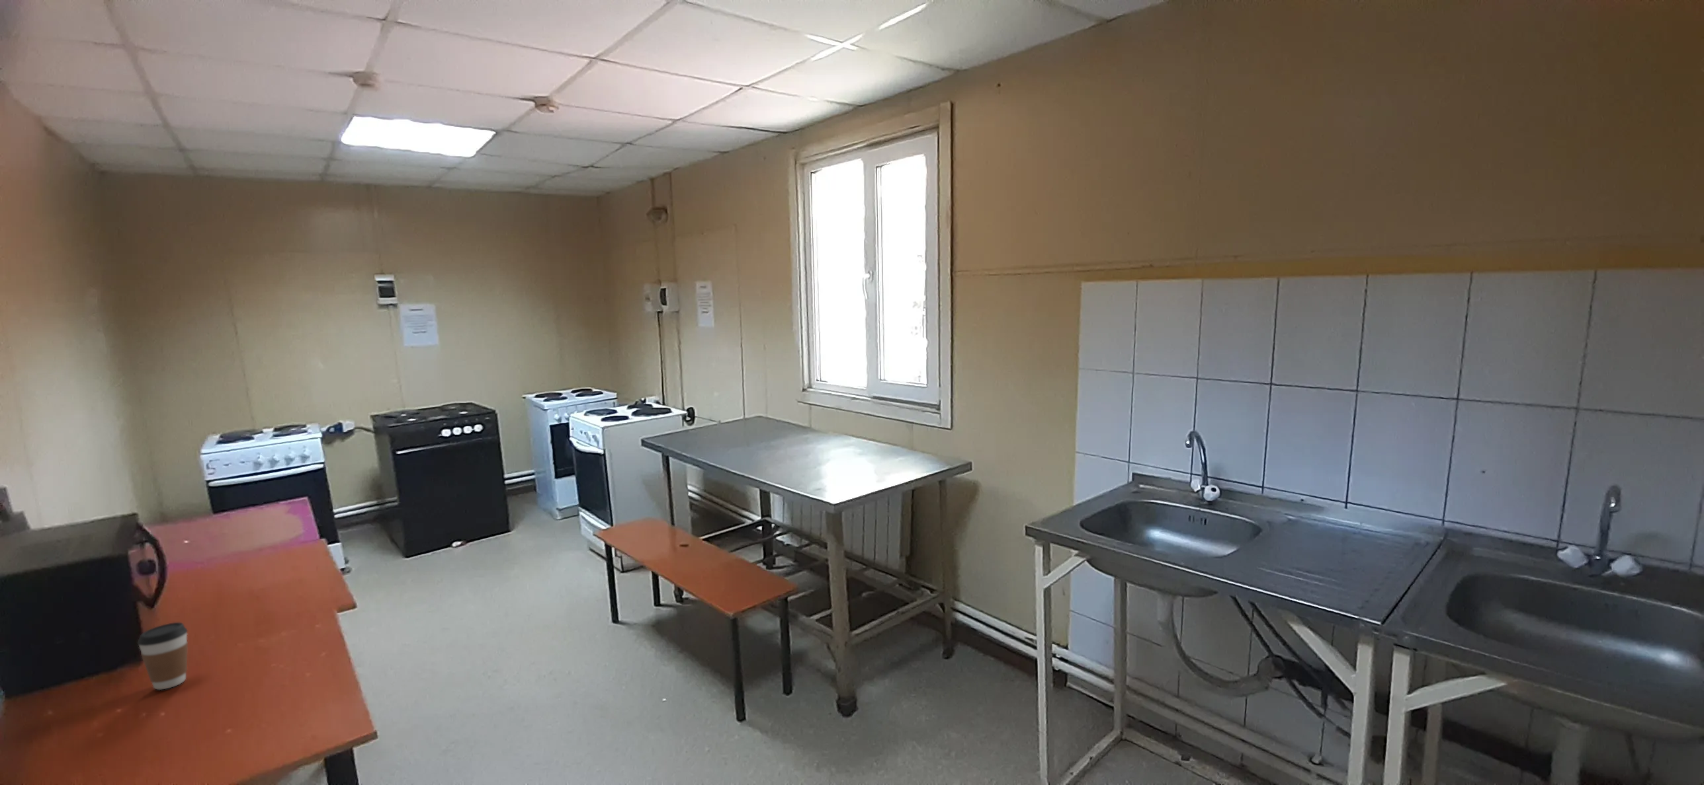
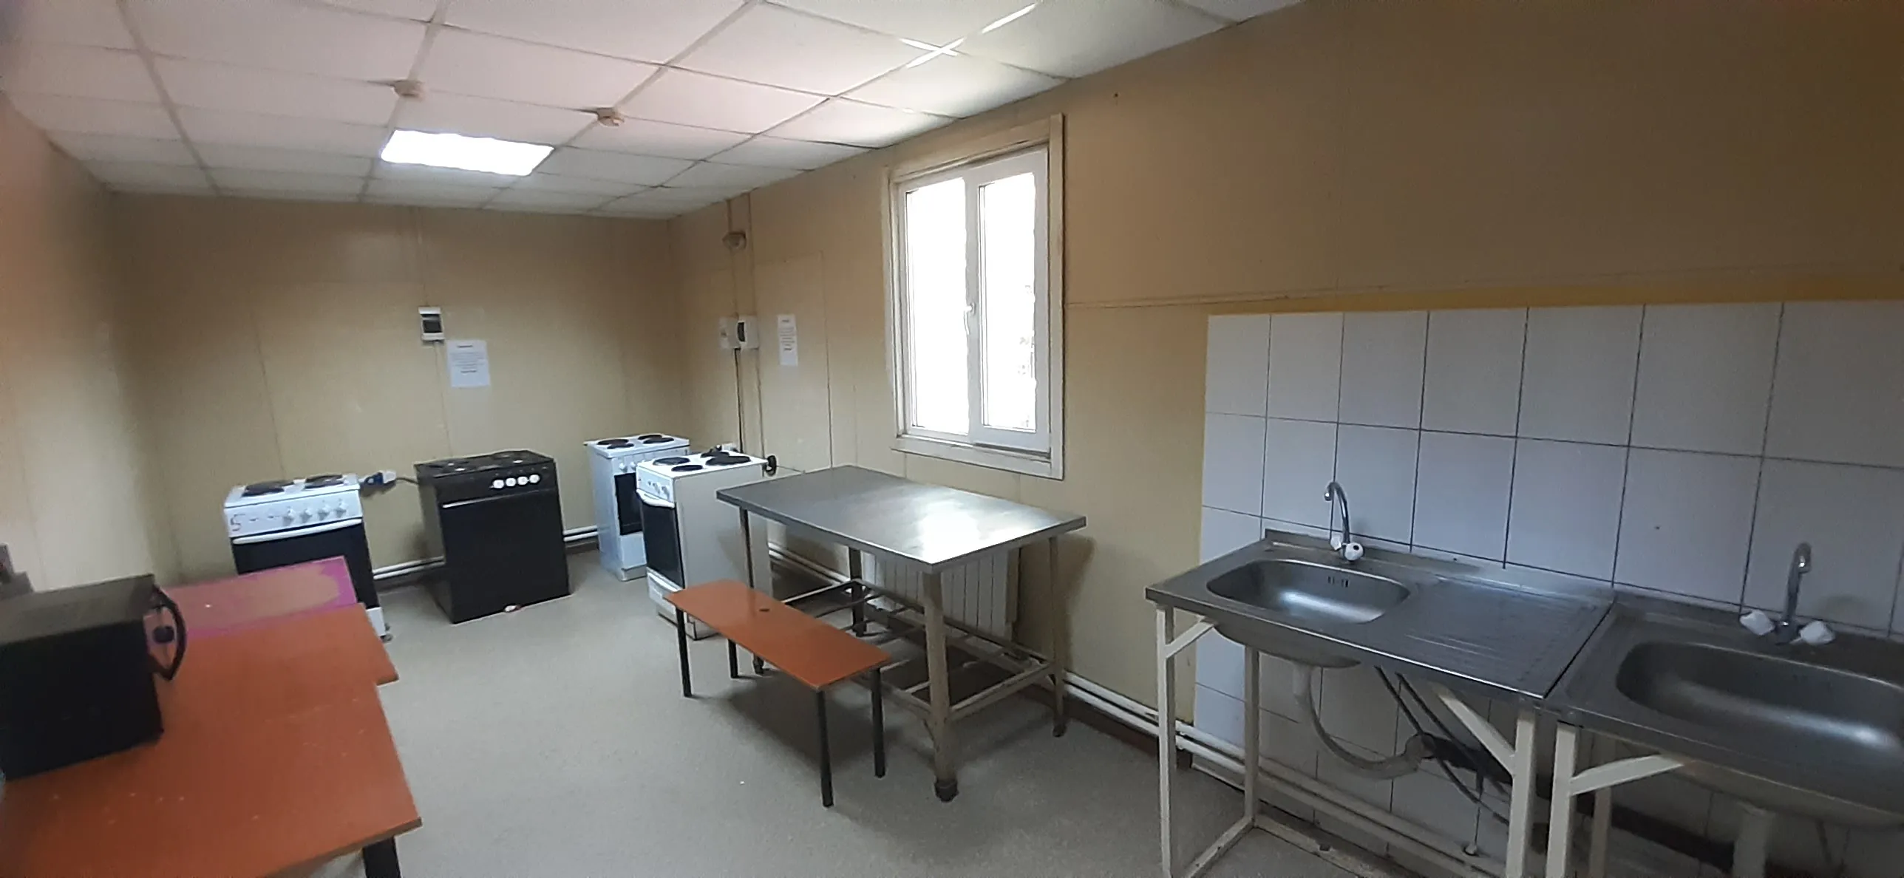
- coffee cup (165, 656)
